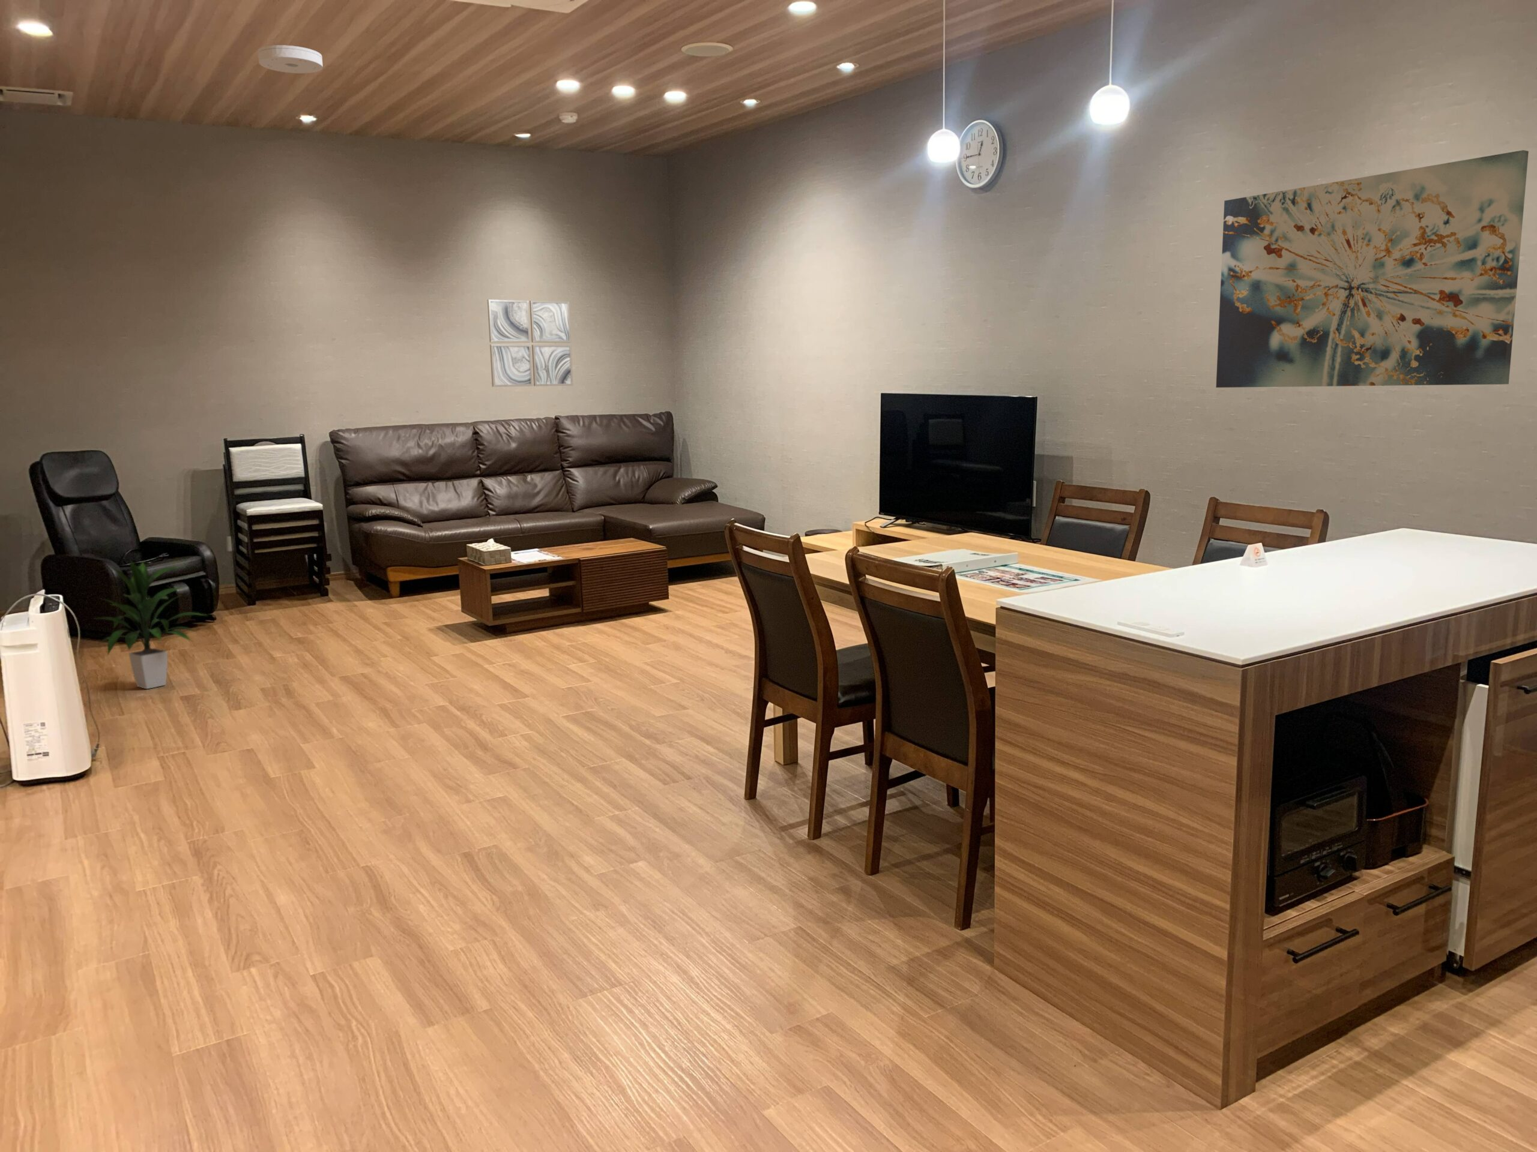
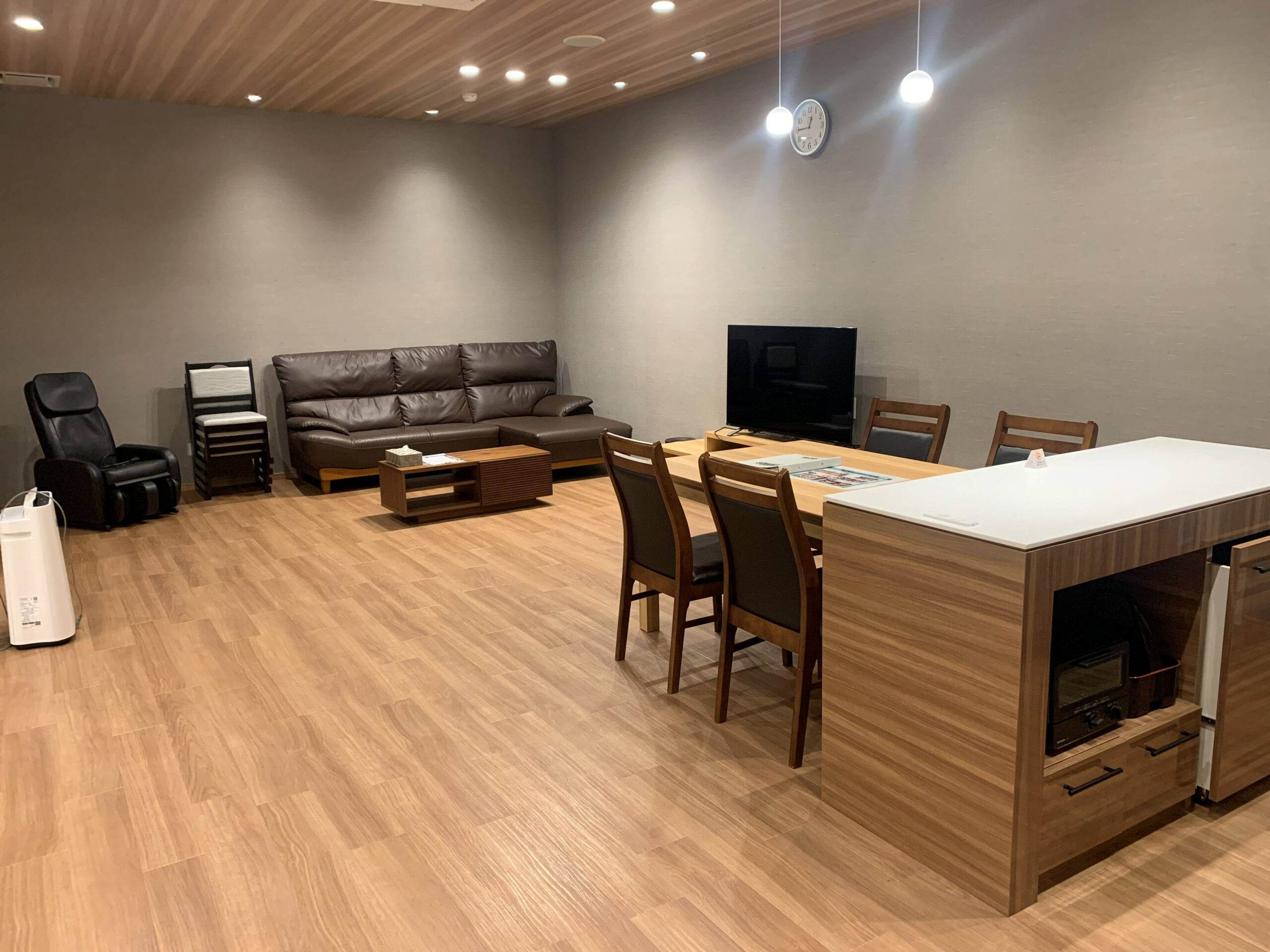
- wall art (1353, 283)
- indoor plant (145, 621)
- wall art (531, 342)
- smoke detector (290, 59)
